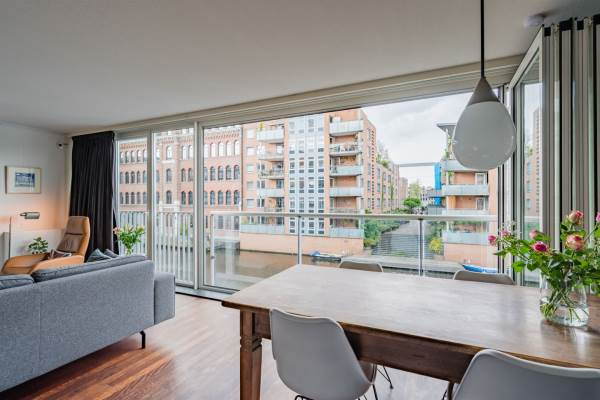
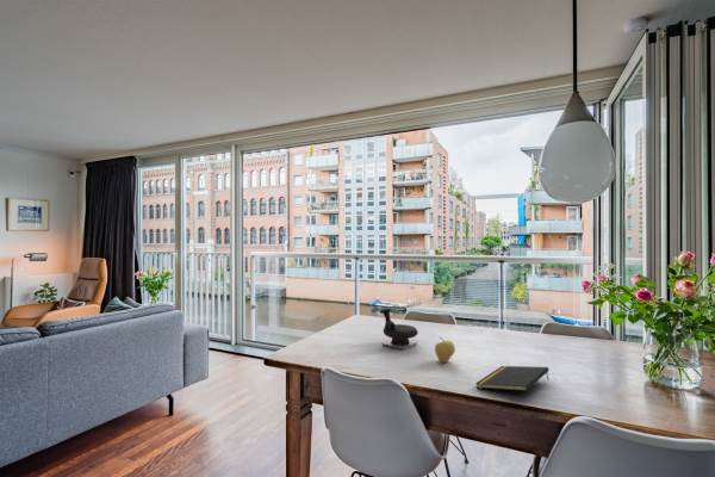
+ fruit (444, 348)
+ teapot (394, 327)
+ notepad (512, 377)
